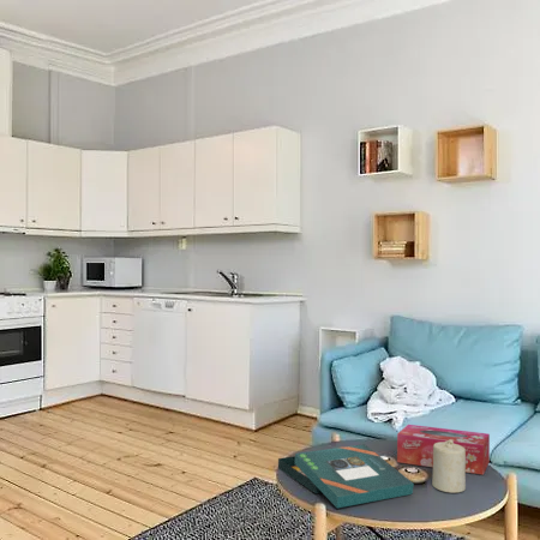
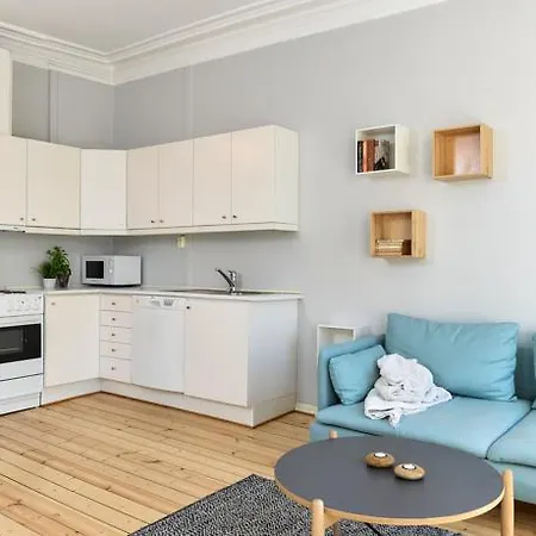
- board game (341, 467)
- tissue box (443, 442)
- candle (448, 462)
